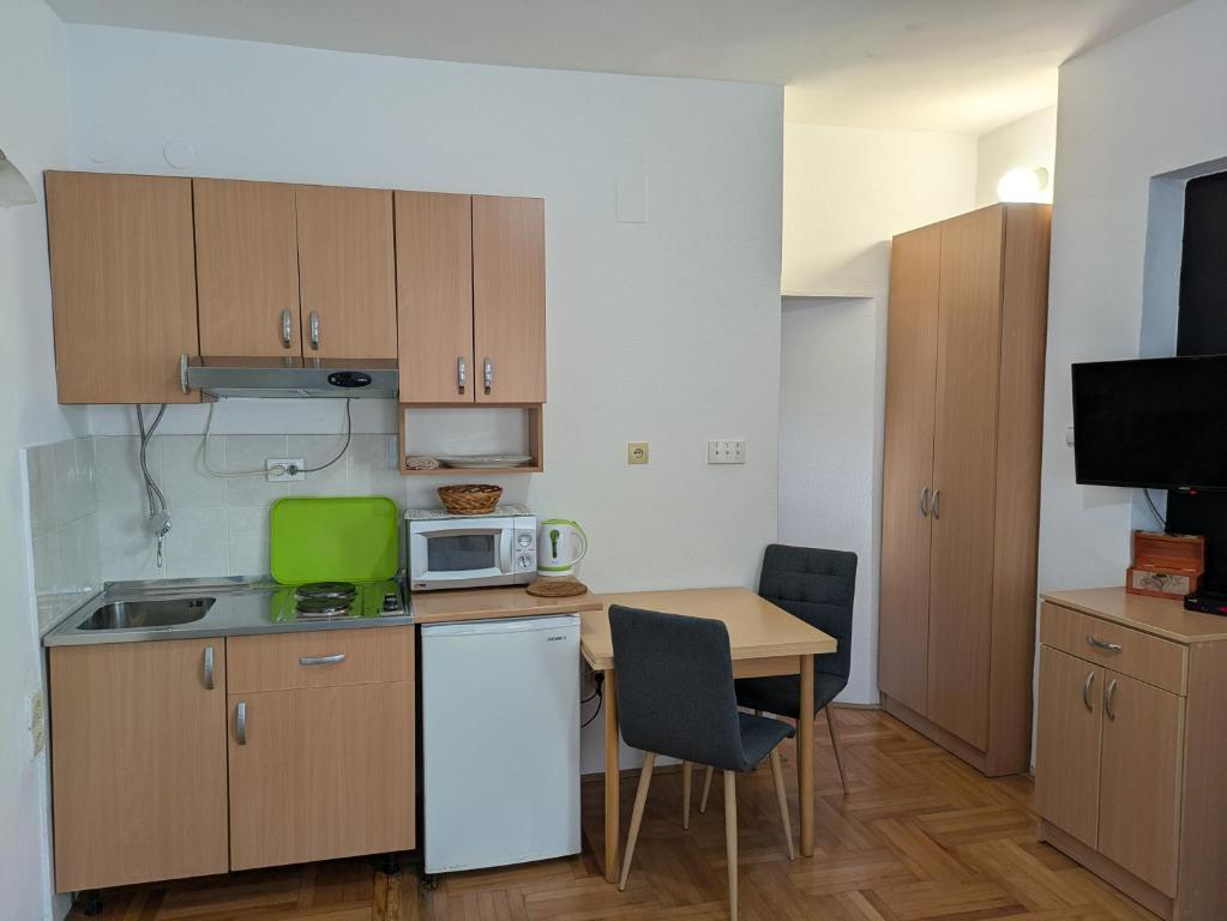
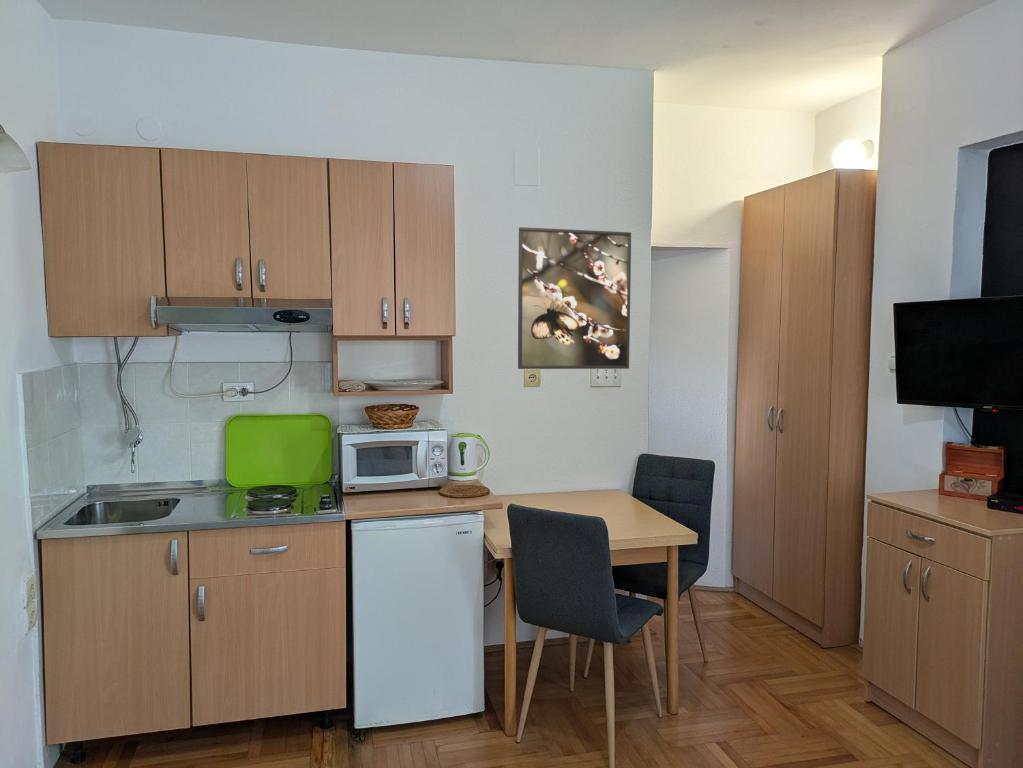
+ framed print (575, 299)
